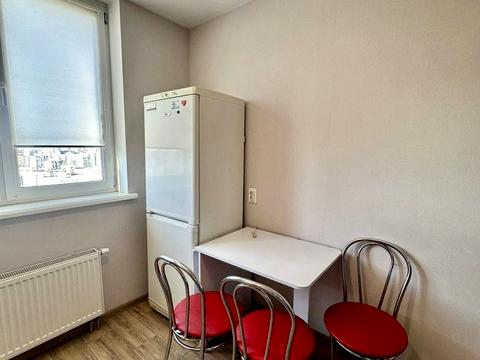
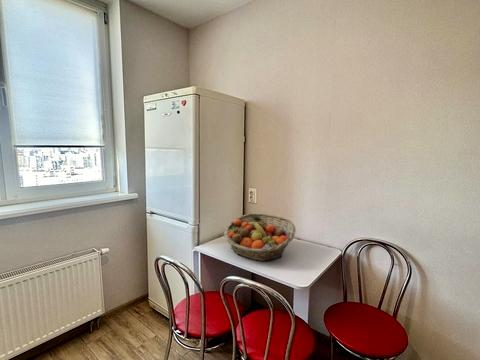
+ fruit basket (258, 235)
